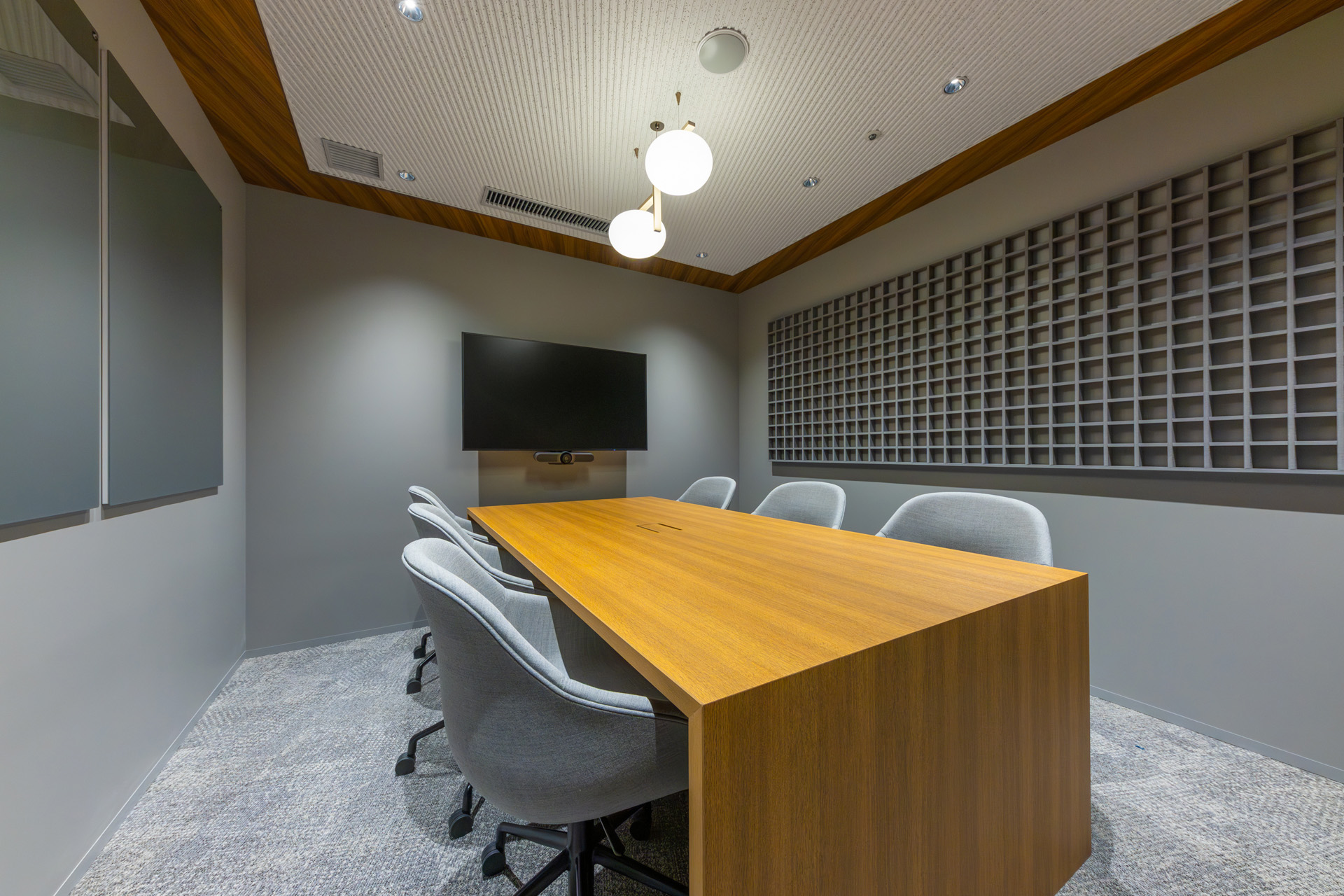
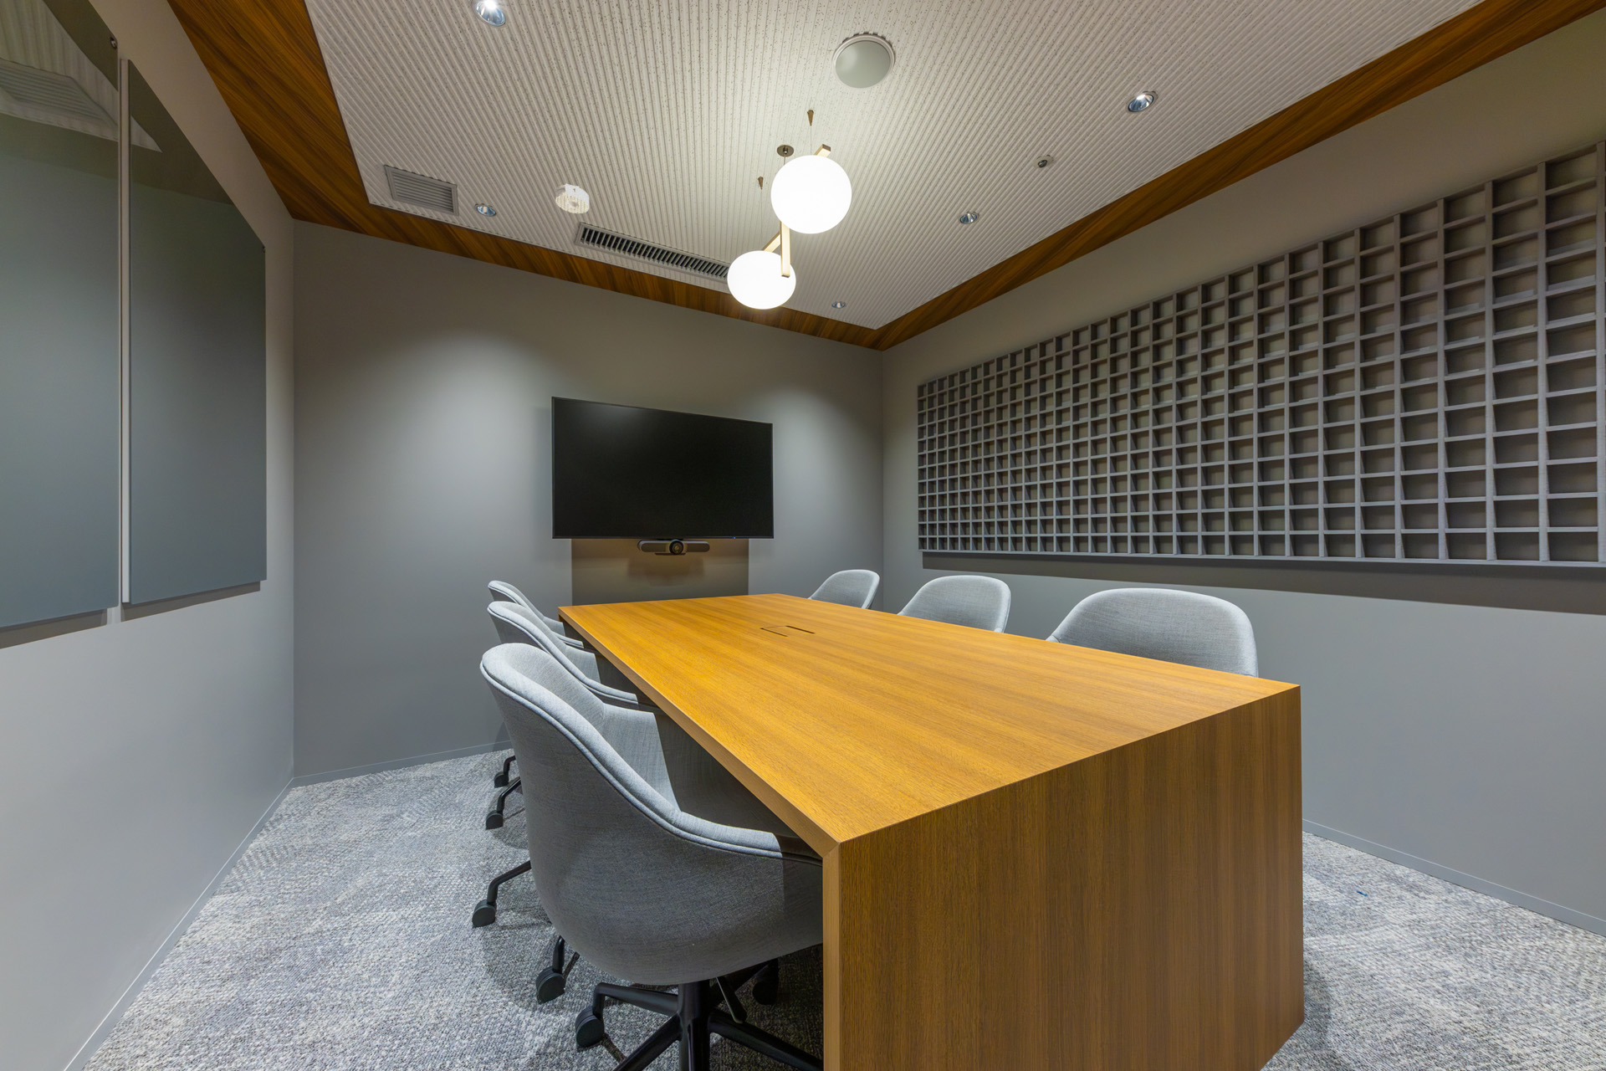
+ smoke detector (572, 198)
